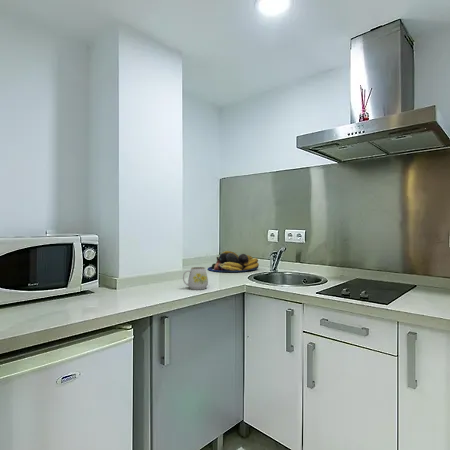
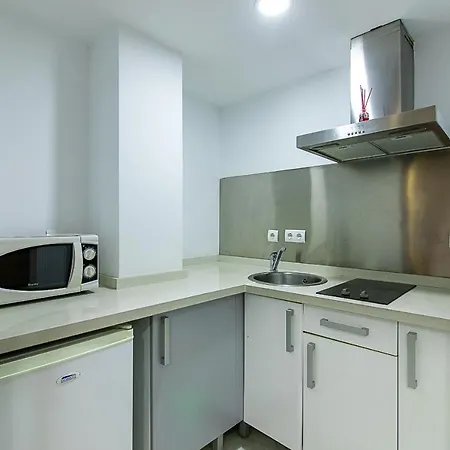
- fruit bowl (232, 260)
- mug (195, 278)
